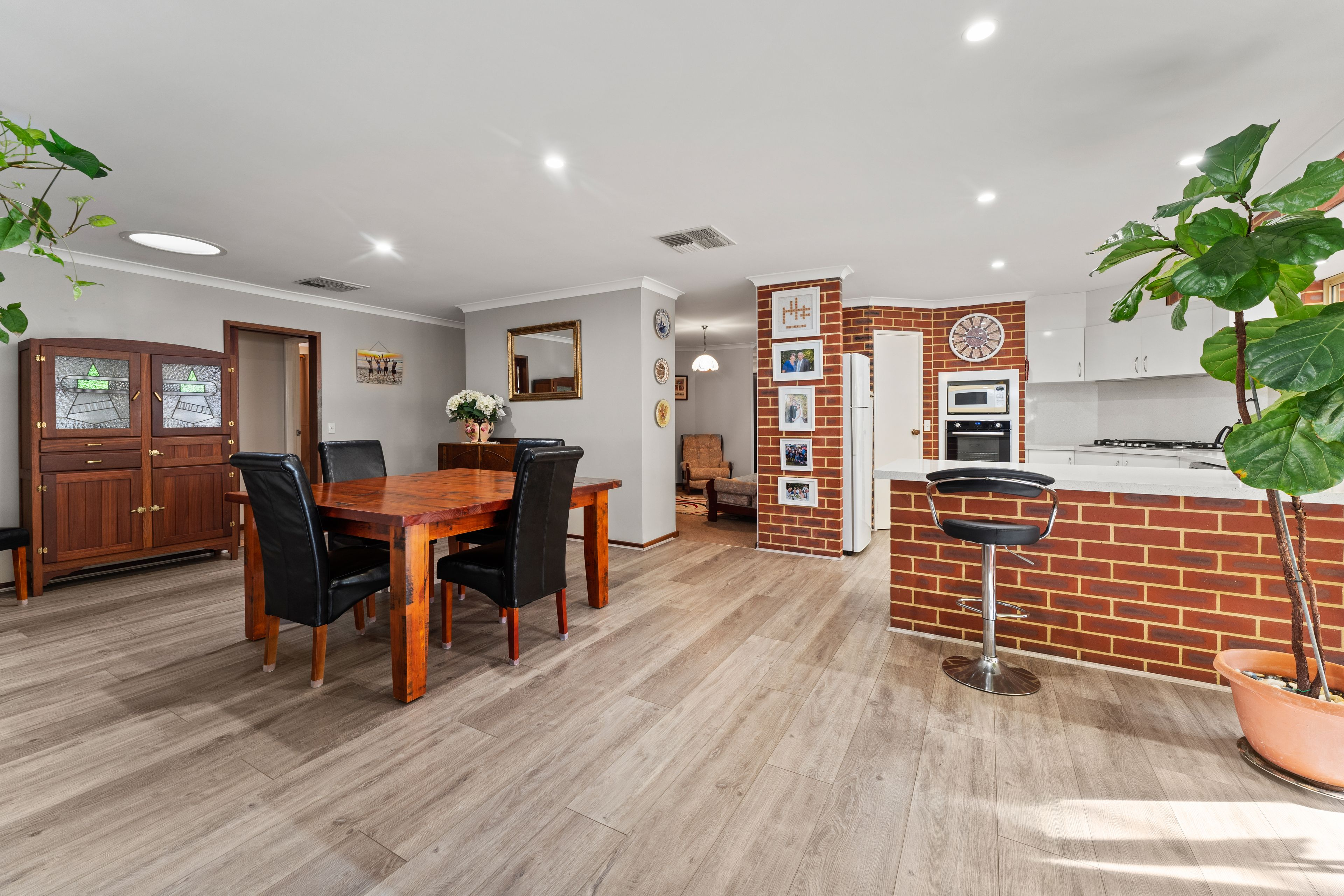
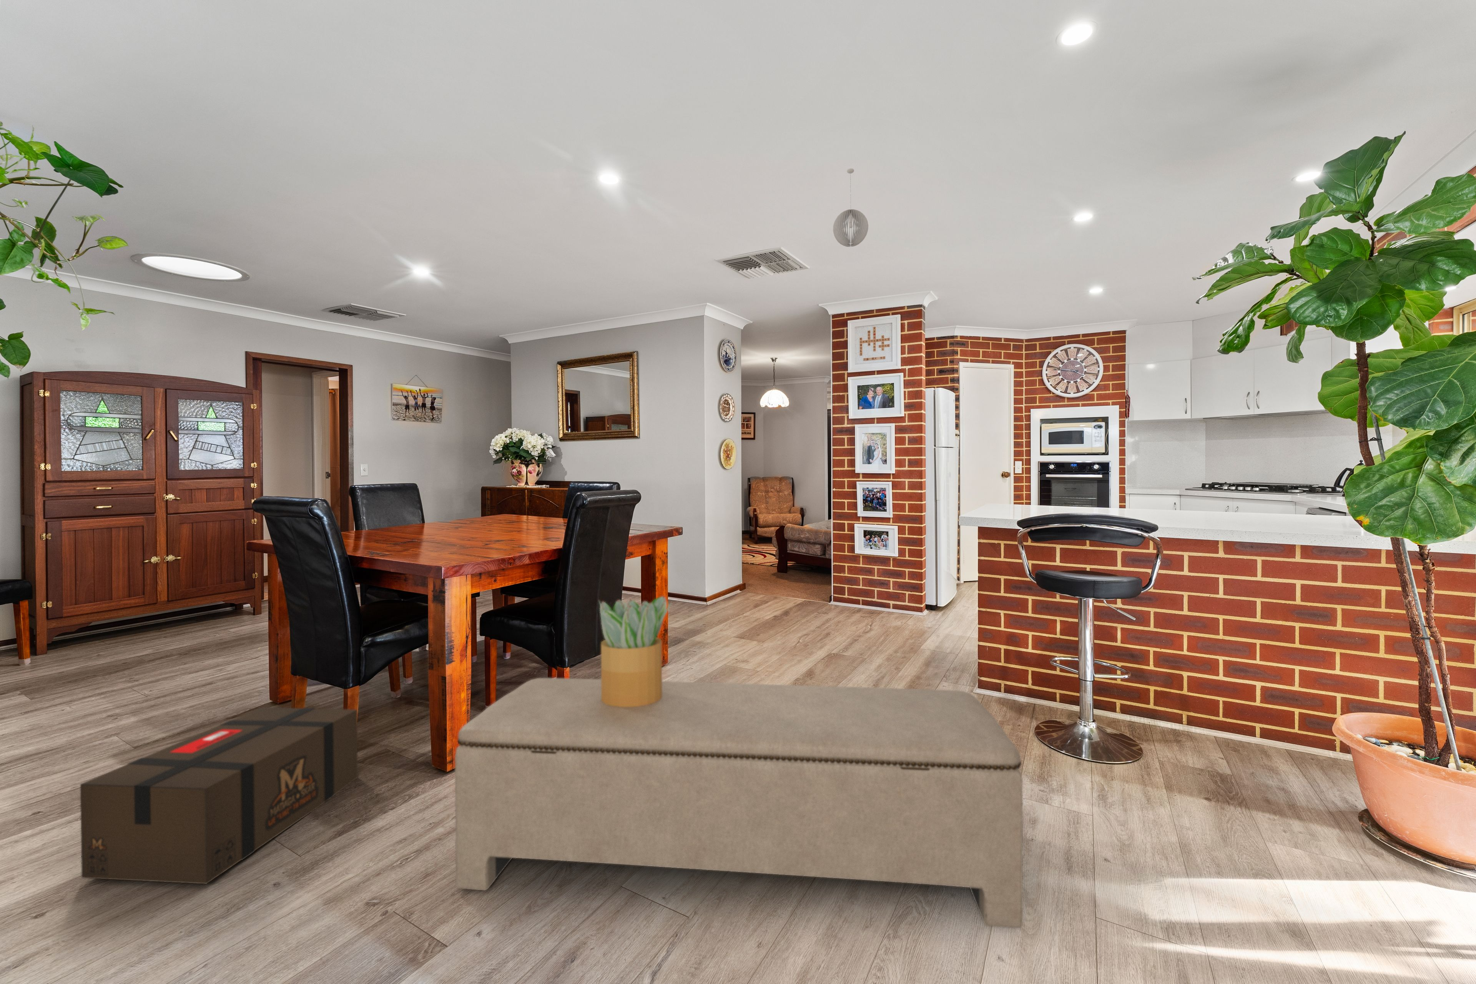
+ potted plant (636, 647)
+ bench (735, 780)
+ pendant light (851, 208)
+ cardboard box (238, 782)
